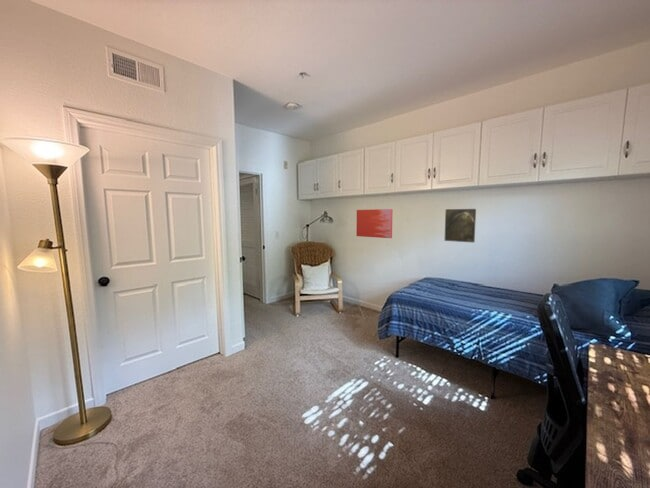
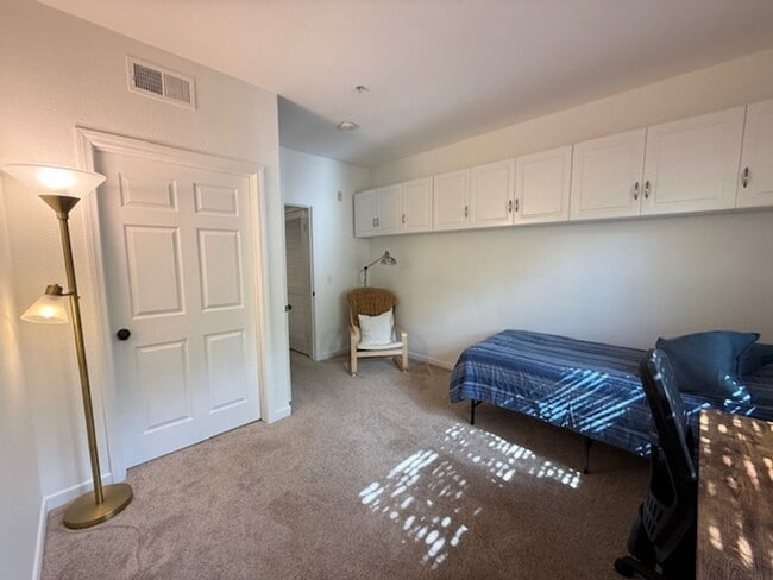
- wall art (373, 223)
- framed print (459, 225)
